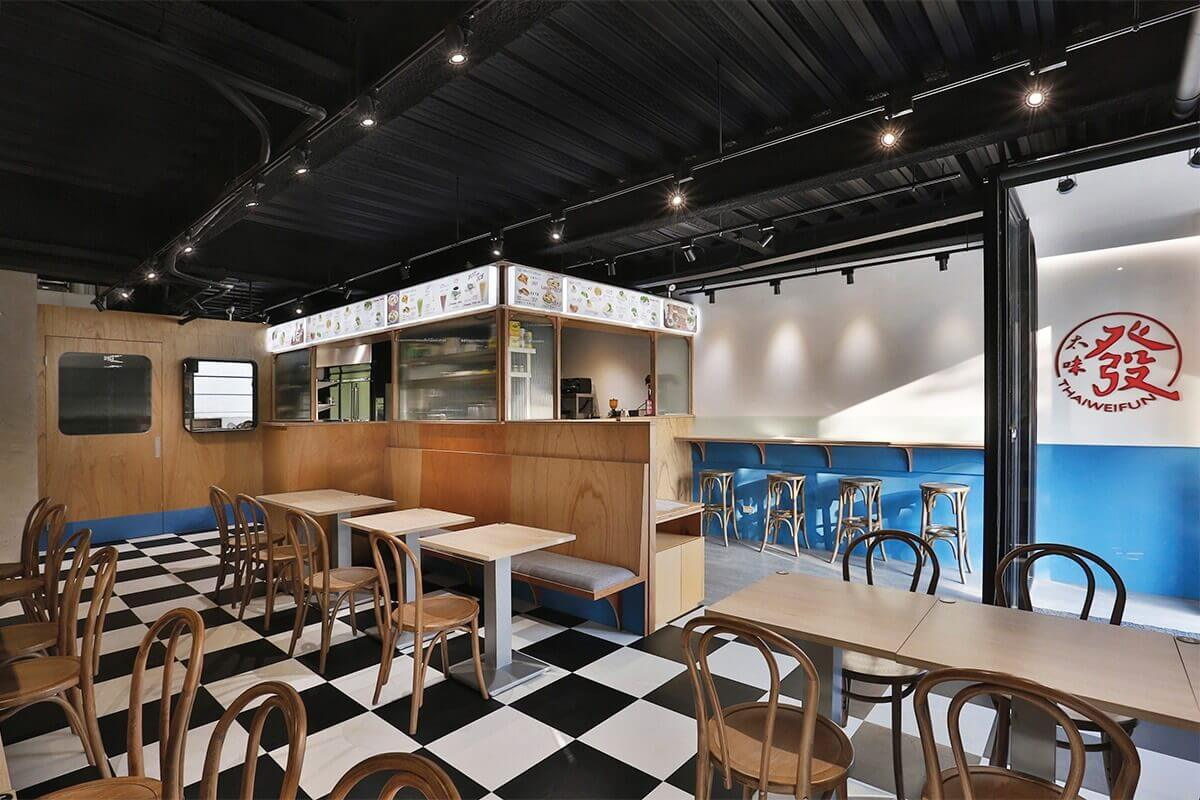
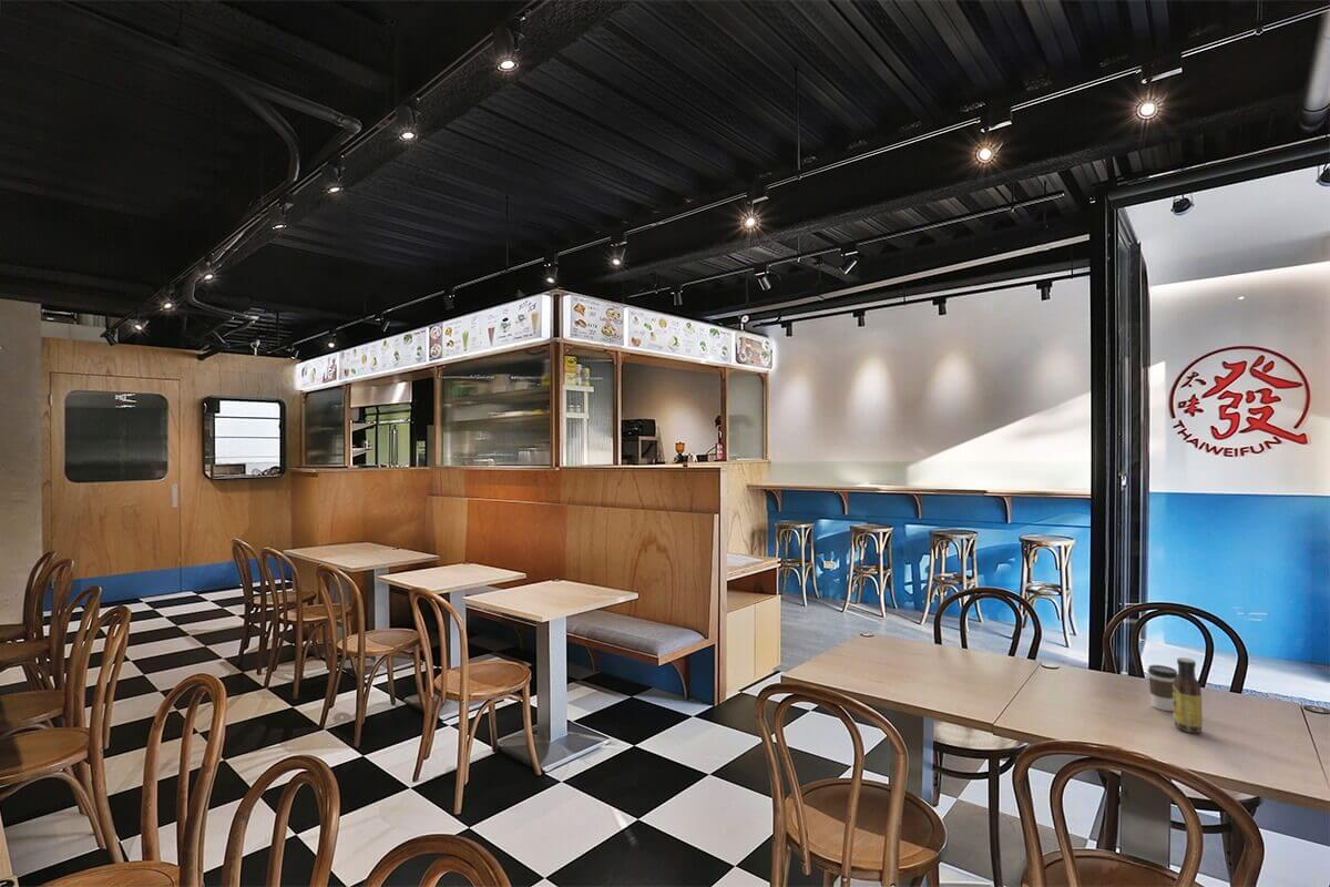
+ coffee cup (1163, 687)
+ sauce bottle (1187, 694)
